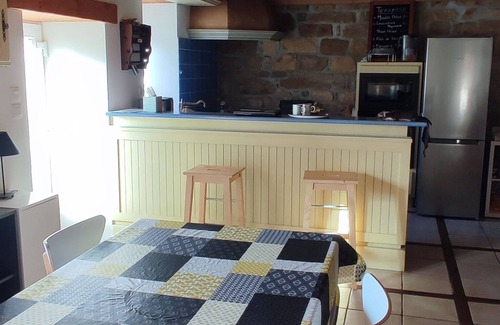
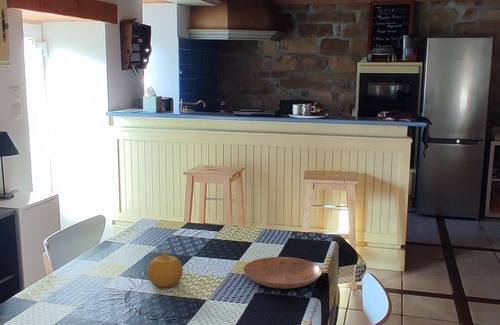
+ fruit (165, 267)
+ bowl (282, 274)
